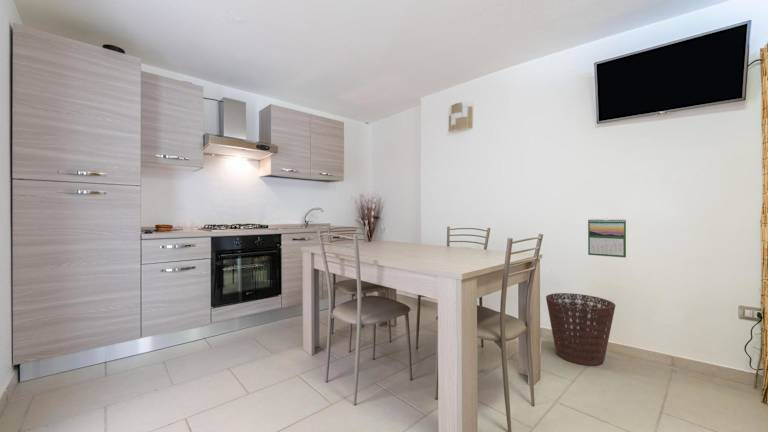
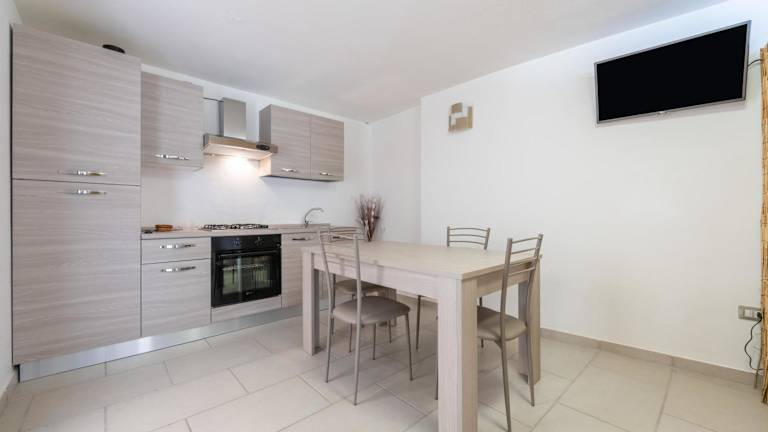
- basket (579, 328)
- calendar (606, 237)
